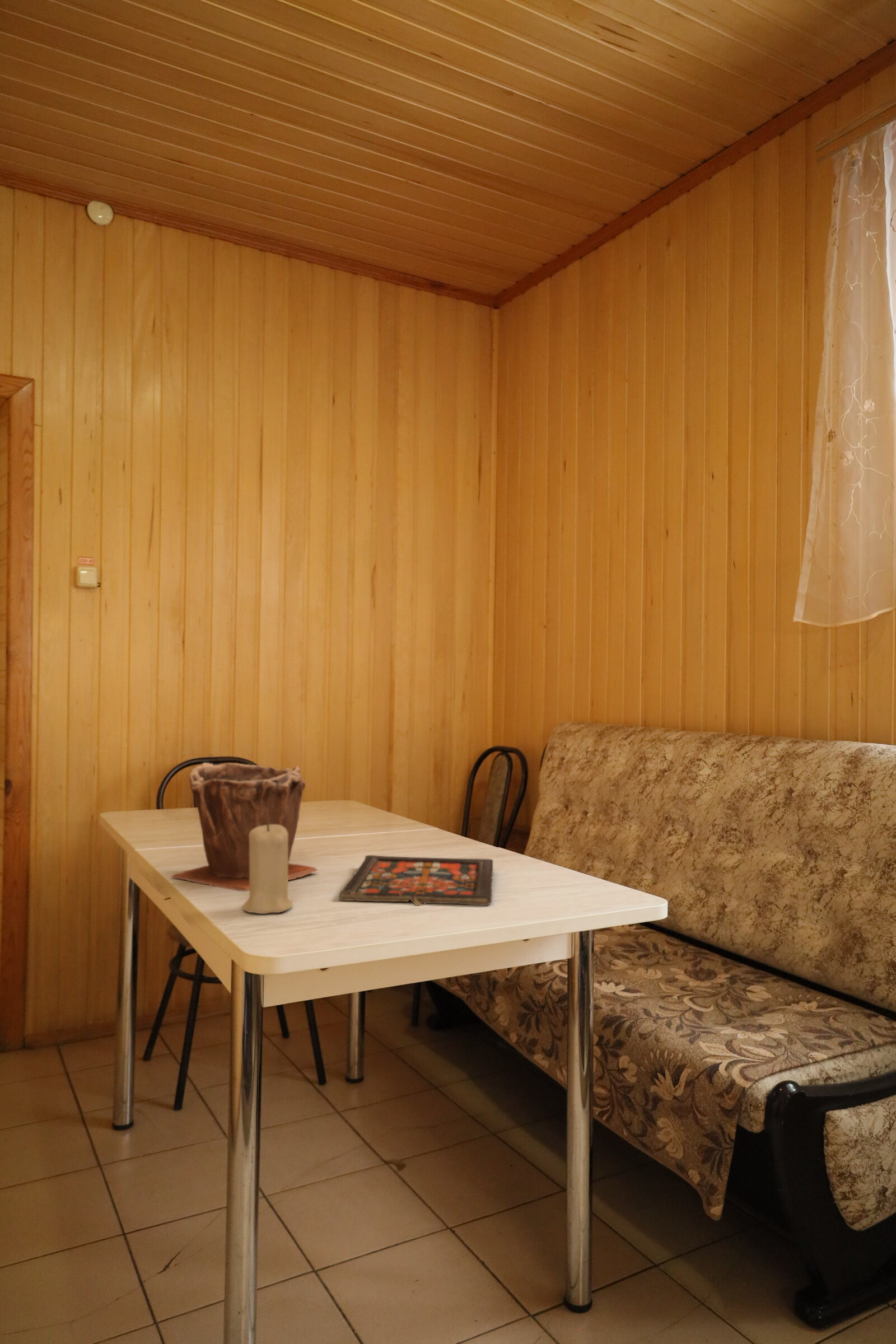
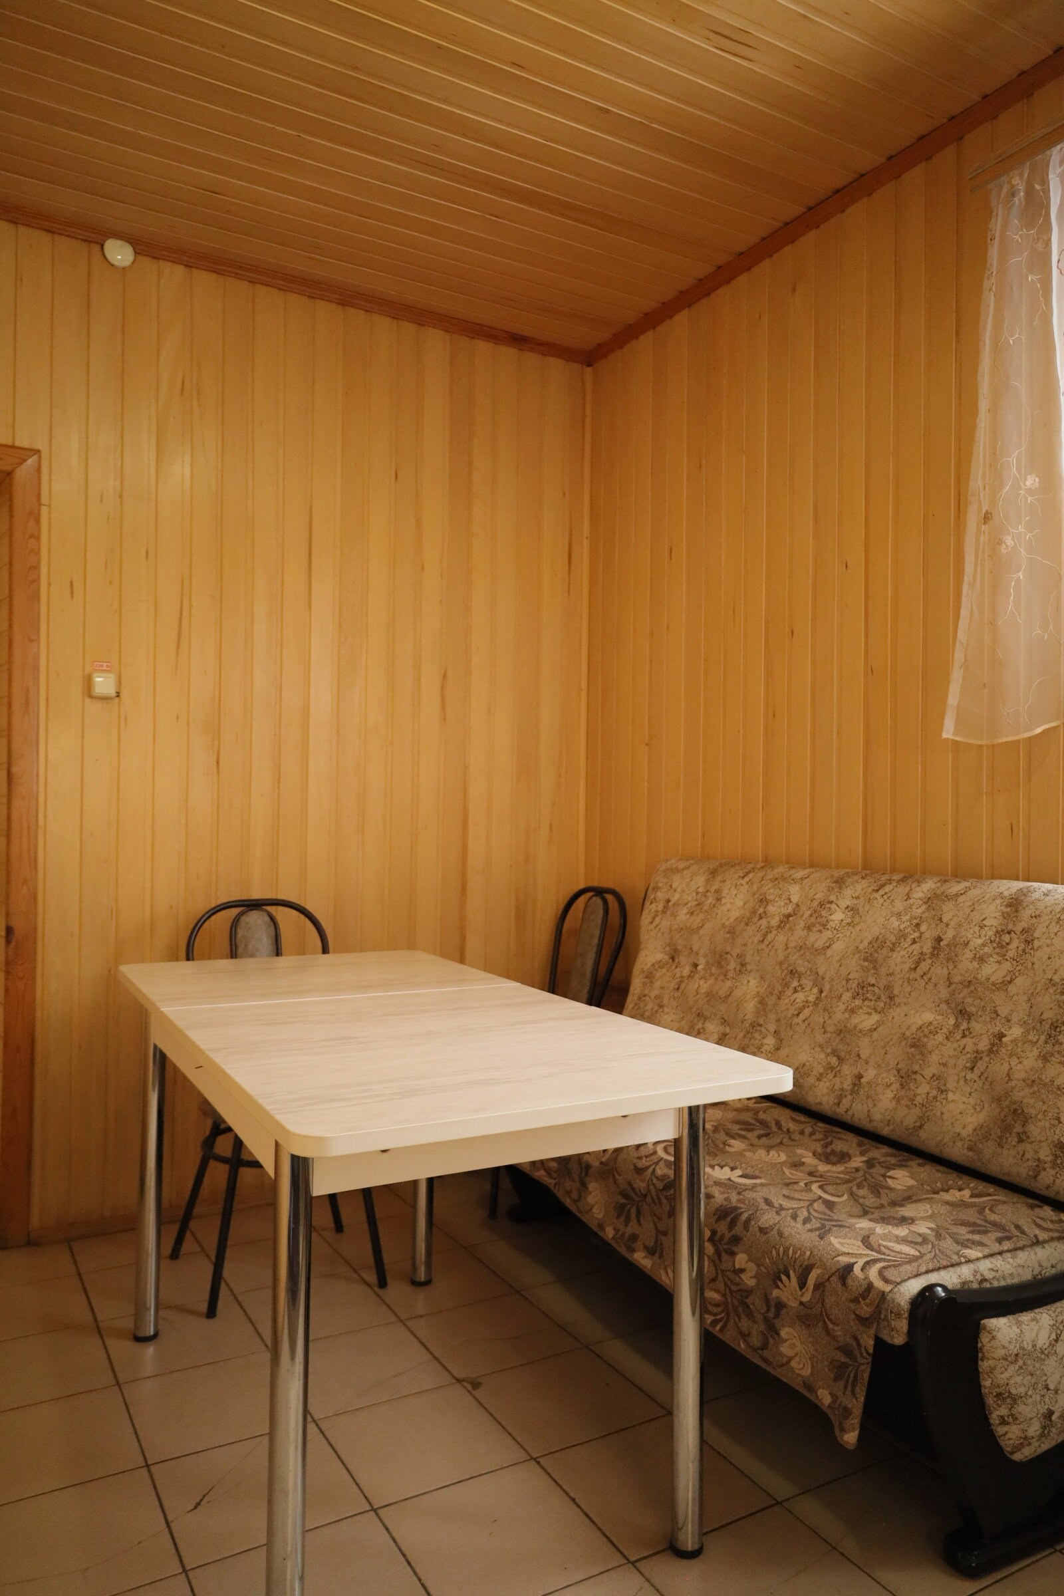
- plant pot (245, 820)
- candle (267, 865)
- board game (422, 879)
